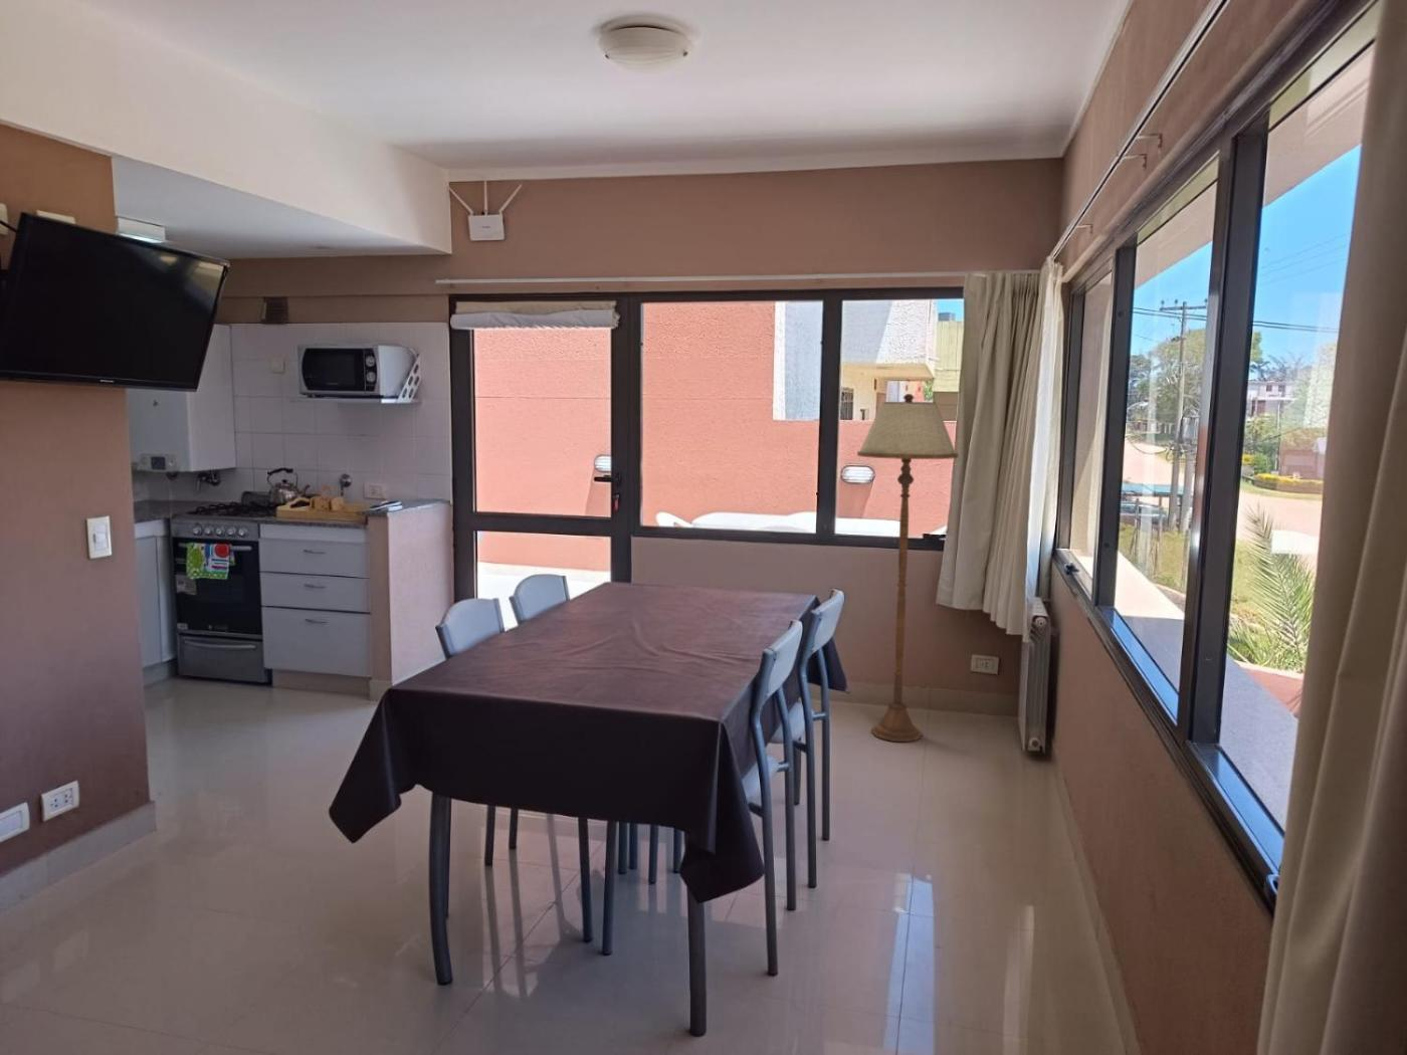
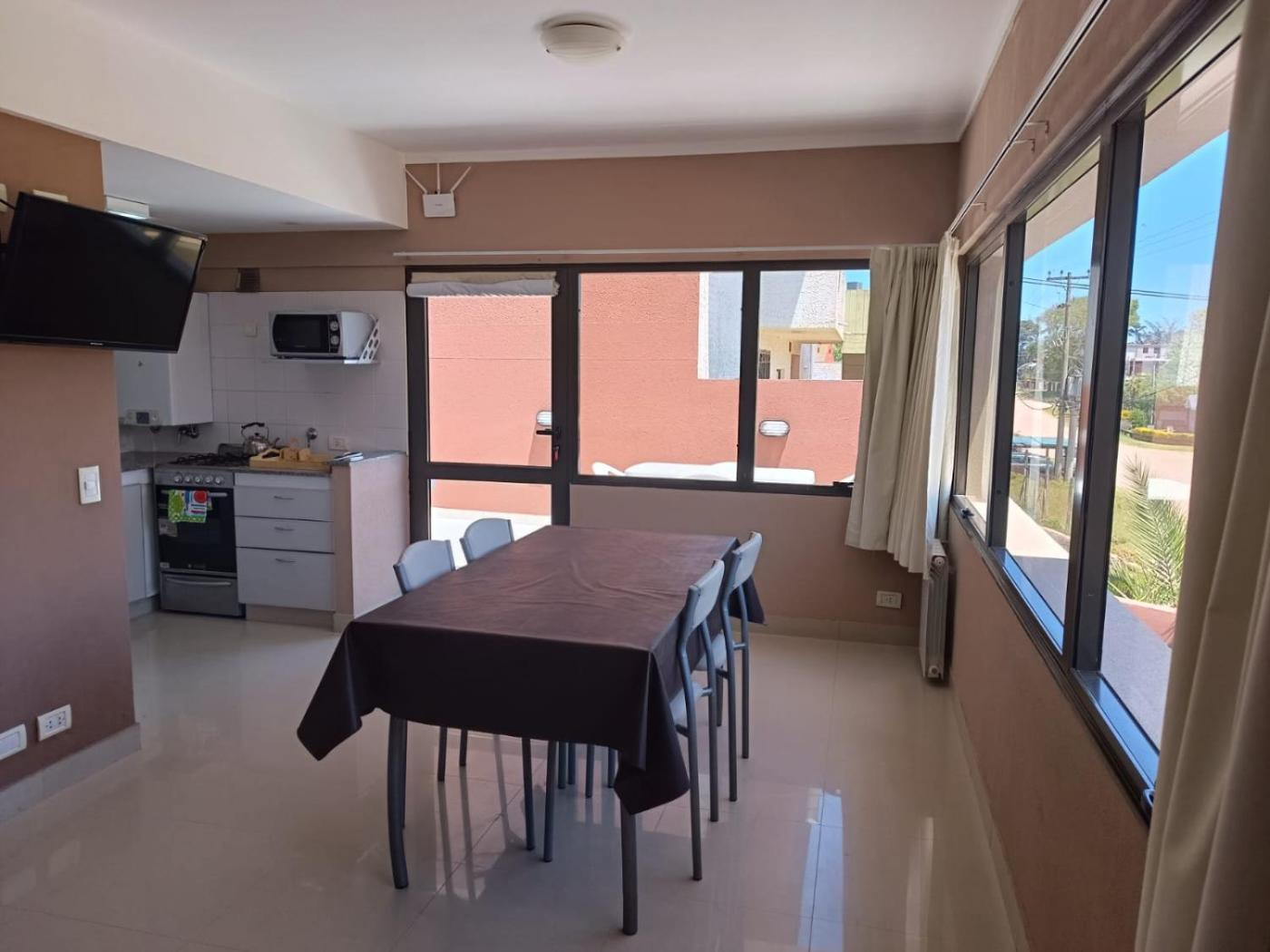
- floor lamp (903, 566)
